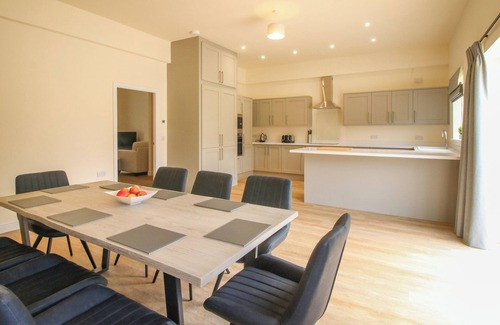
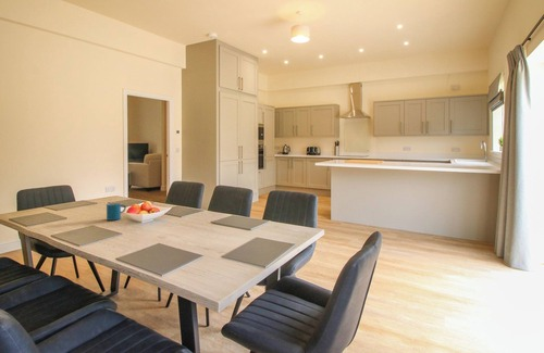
+ mug (116, 211)
